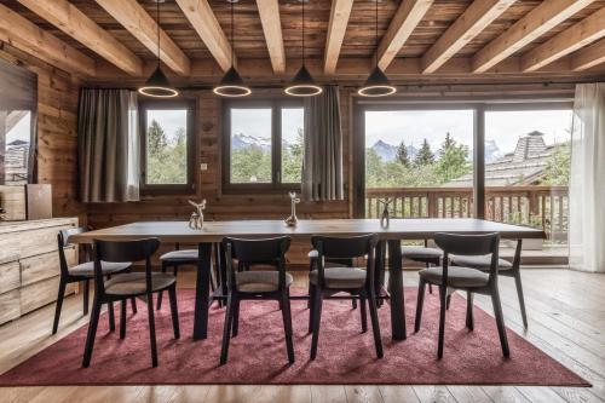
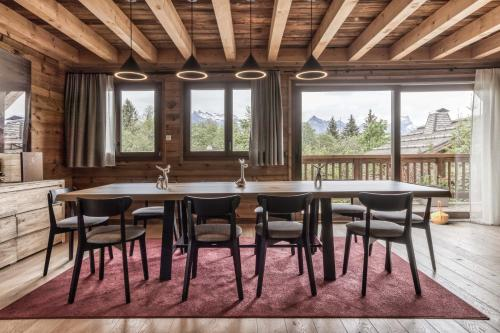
+ basket (439, 211)
